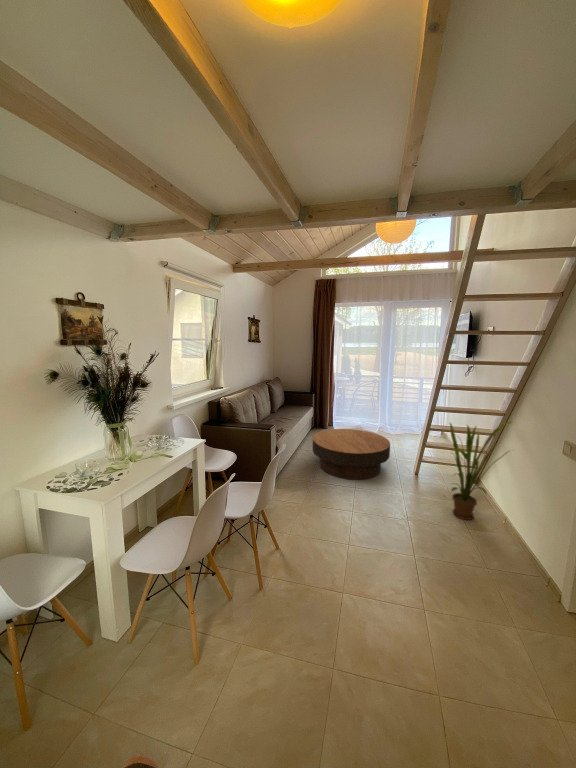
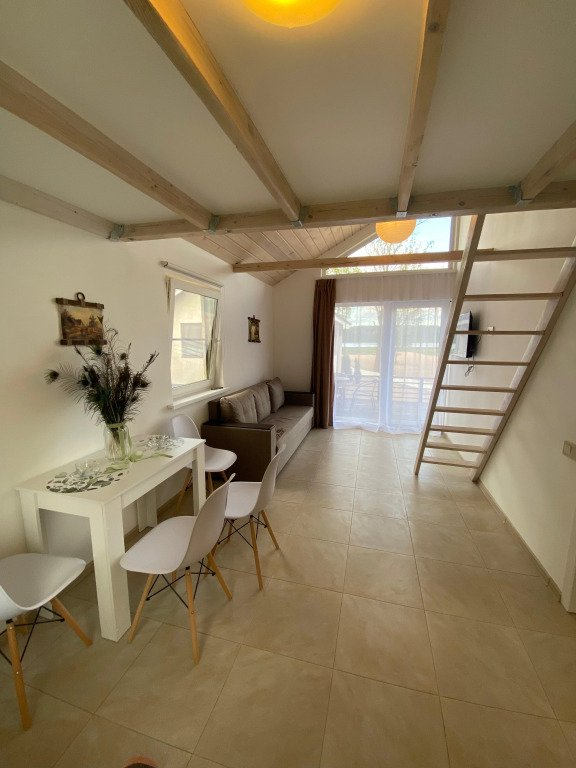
- coffee table (350, 453)
- house plant (472, 468)
